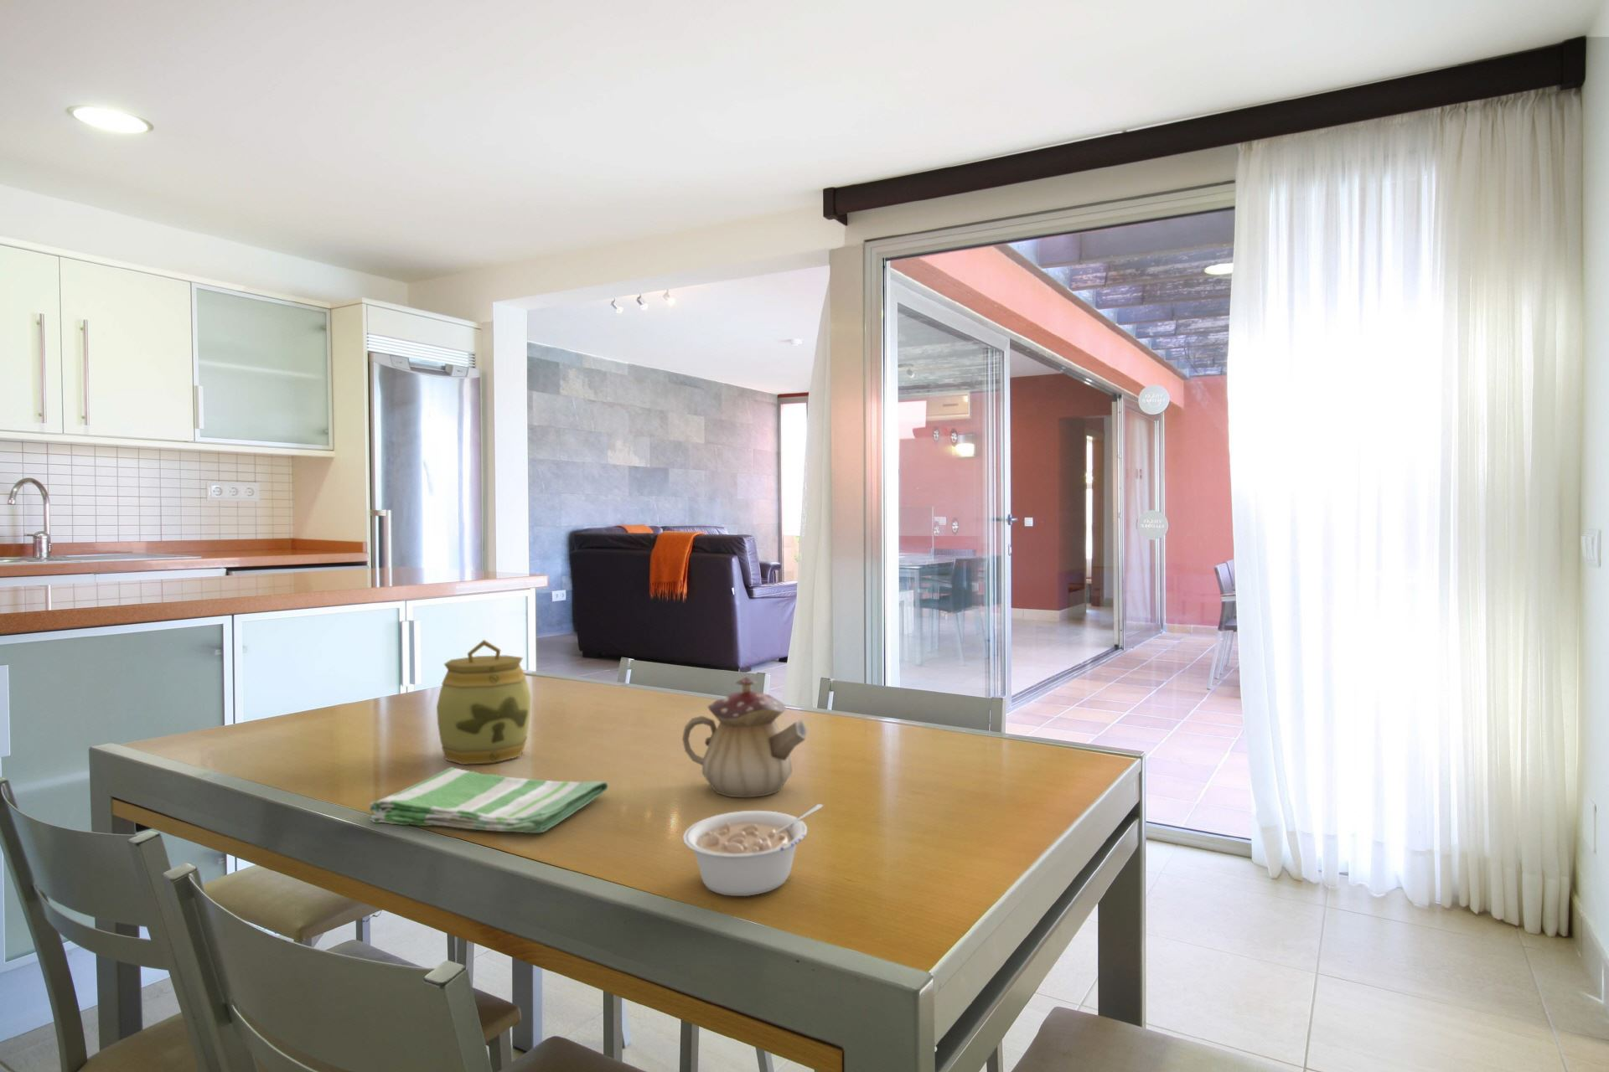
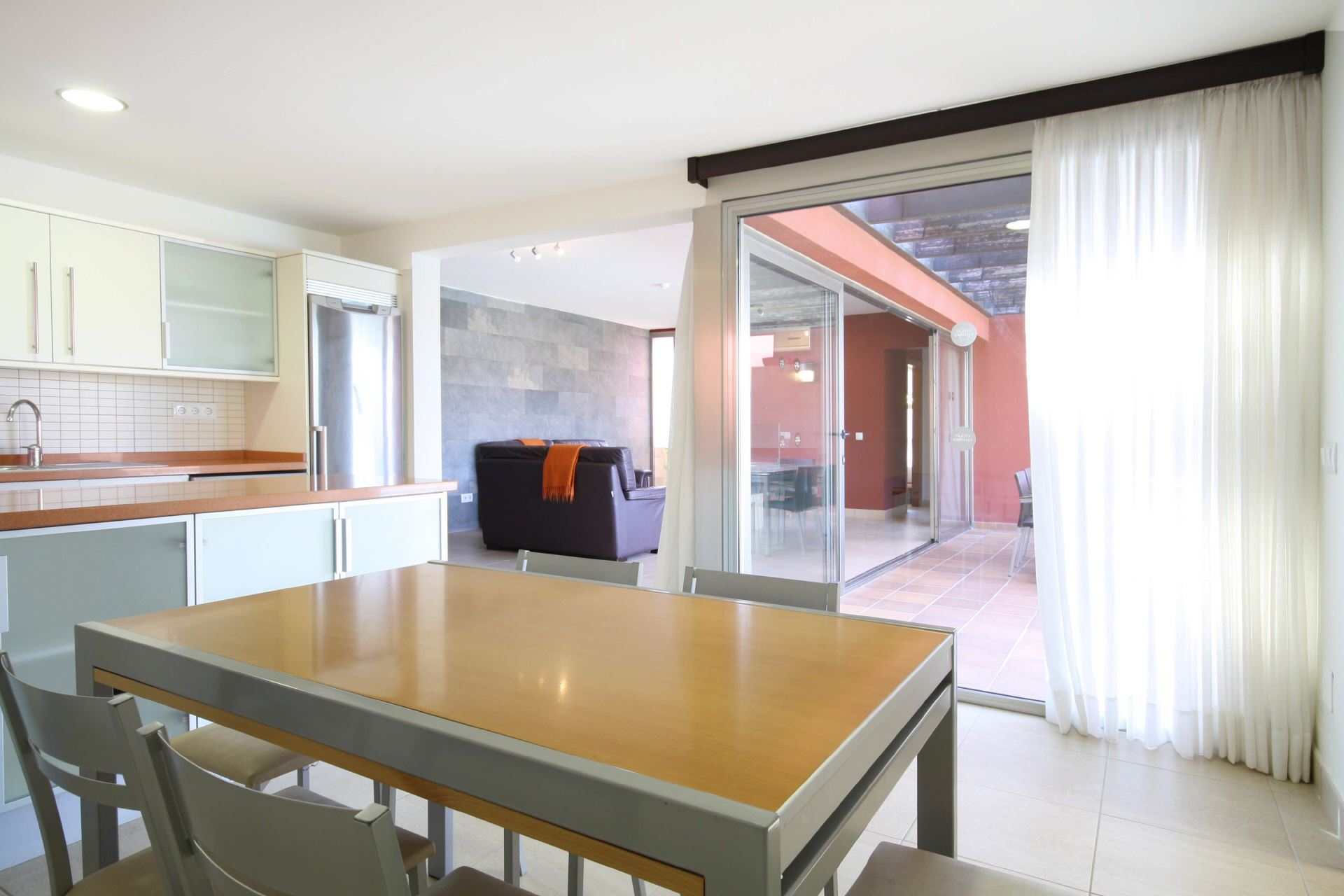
- jar (485, 696)
- legume (748, 847)
- teapot (741, 731)
- dish towel (492, 797)
